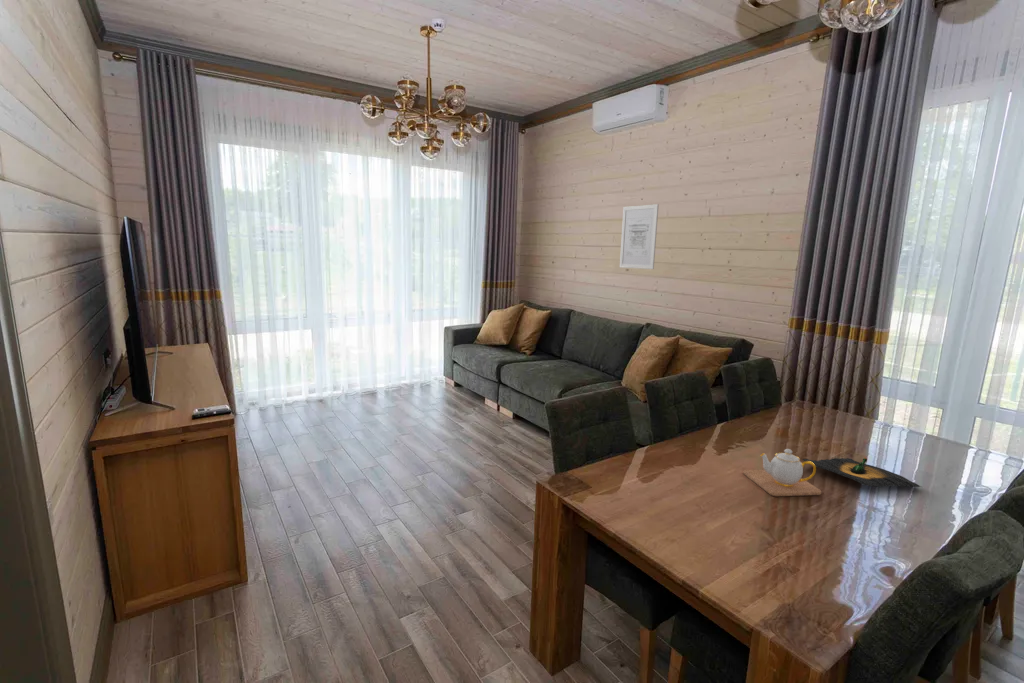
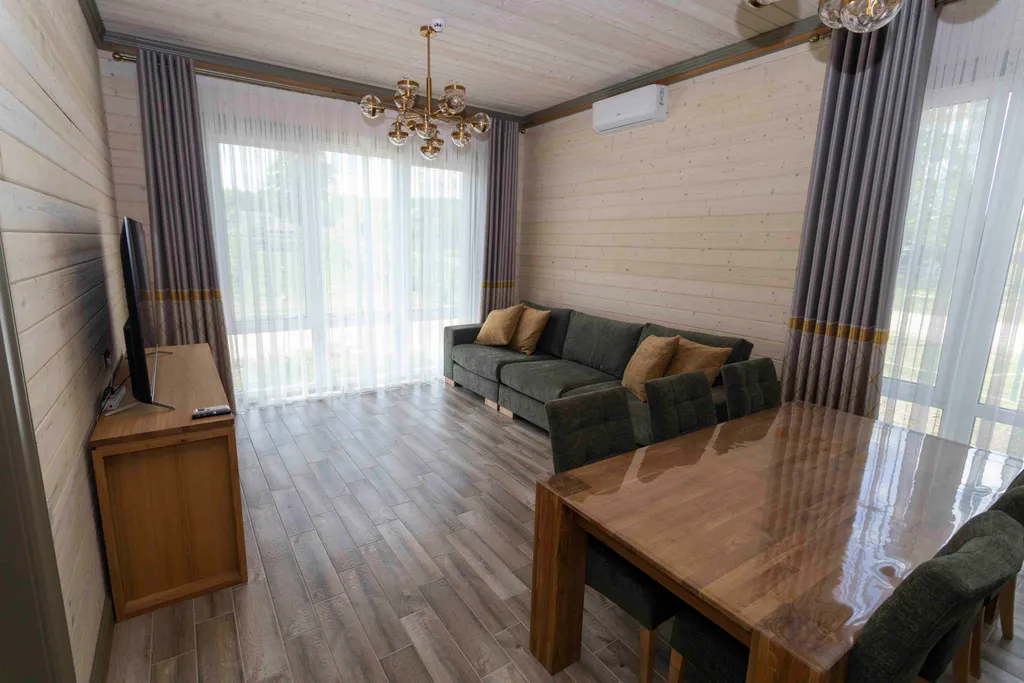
- teapot (782, 465)
- tequila (860, 468)
- wall art (638, 237)
